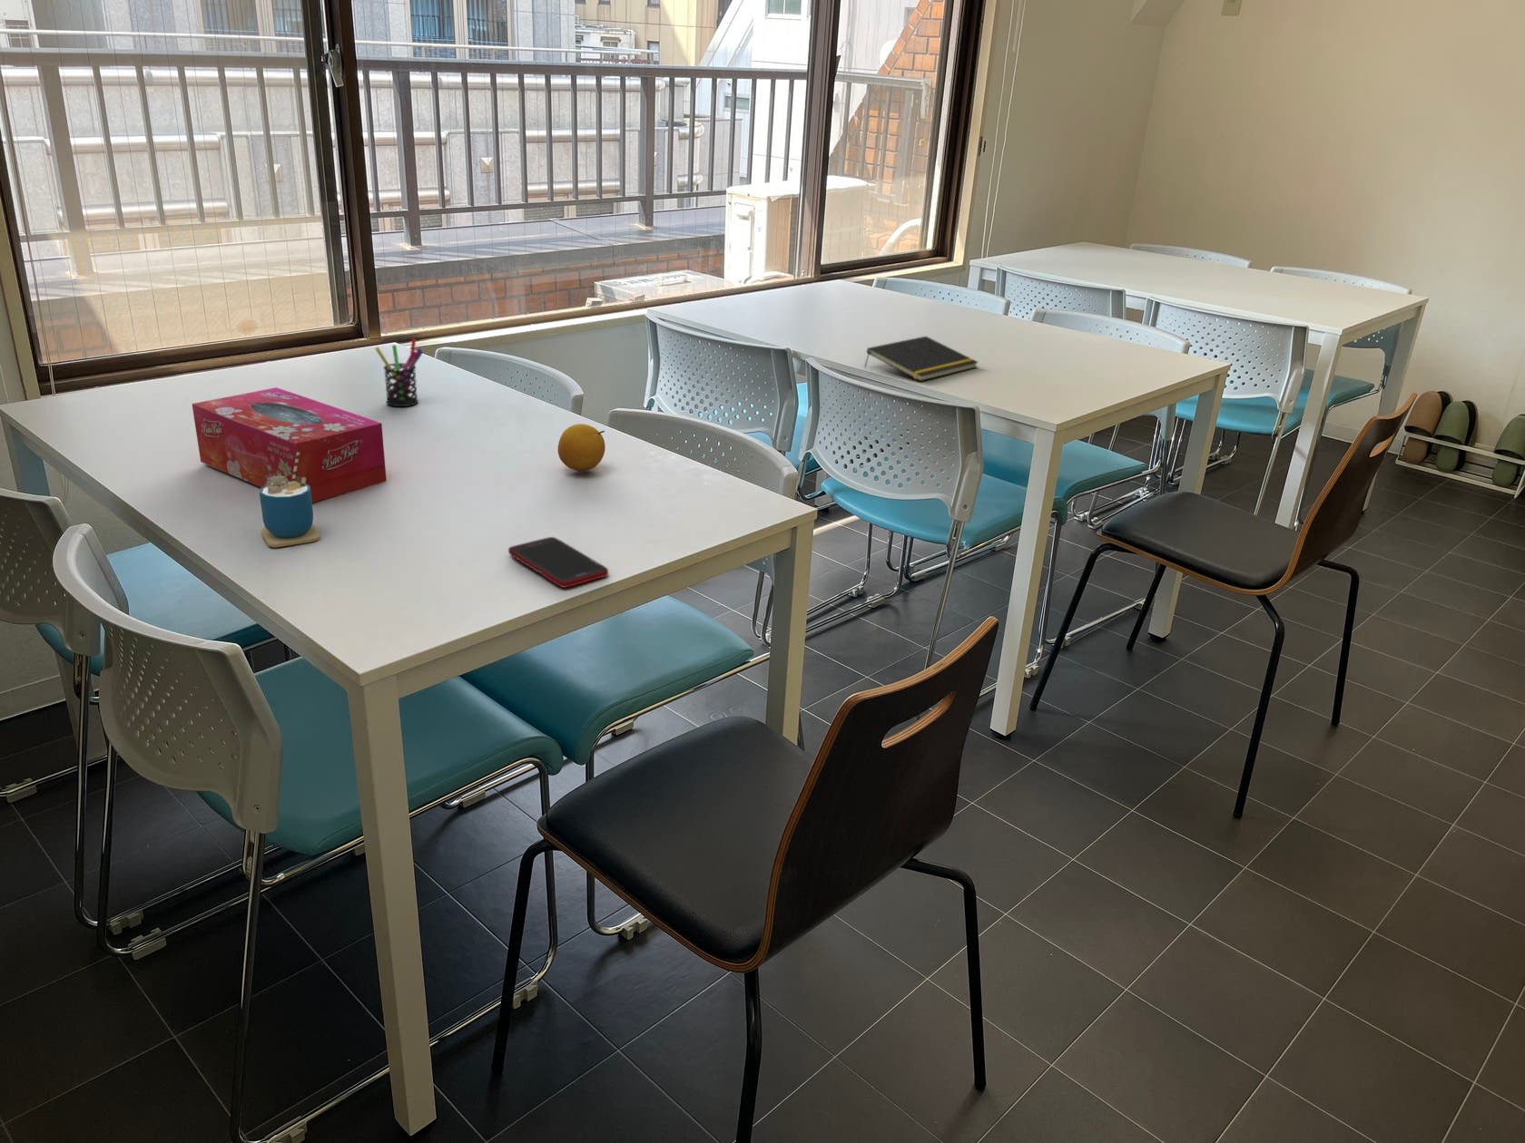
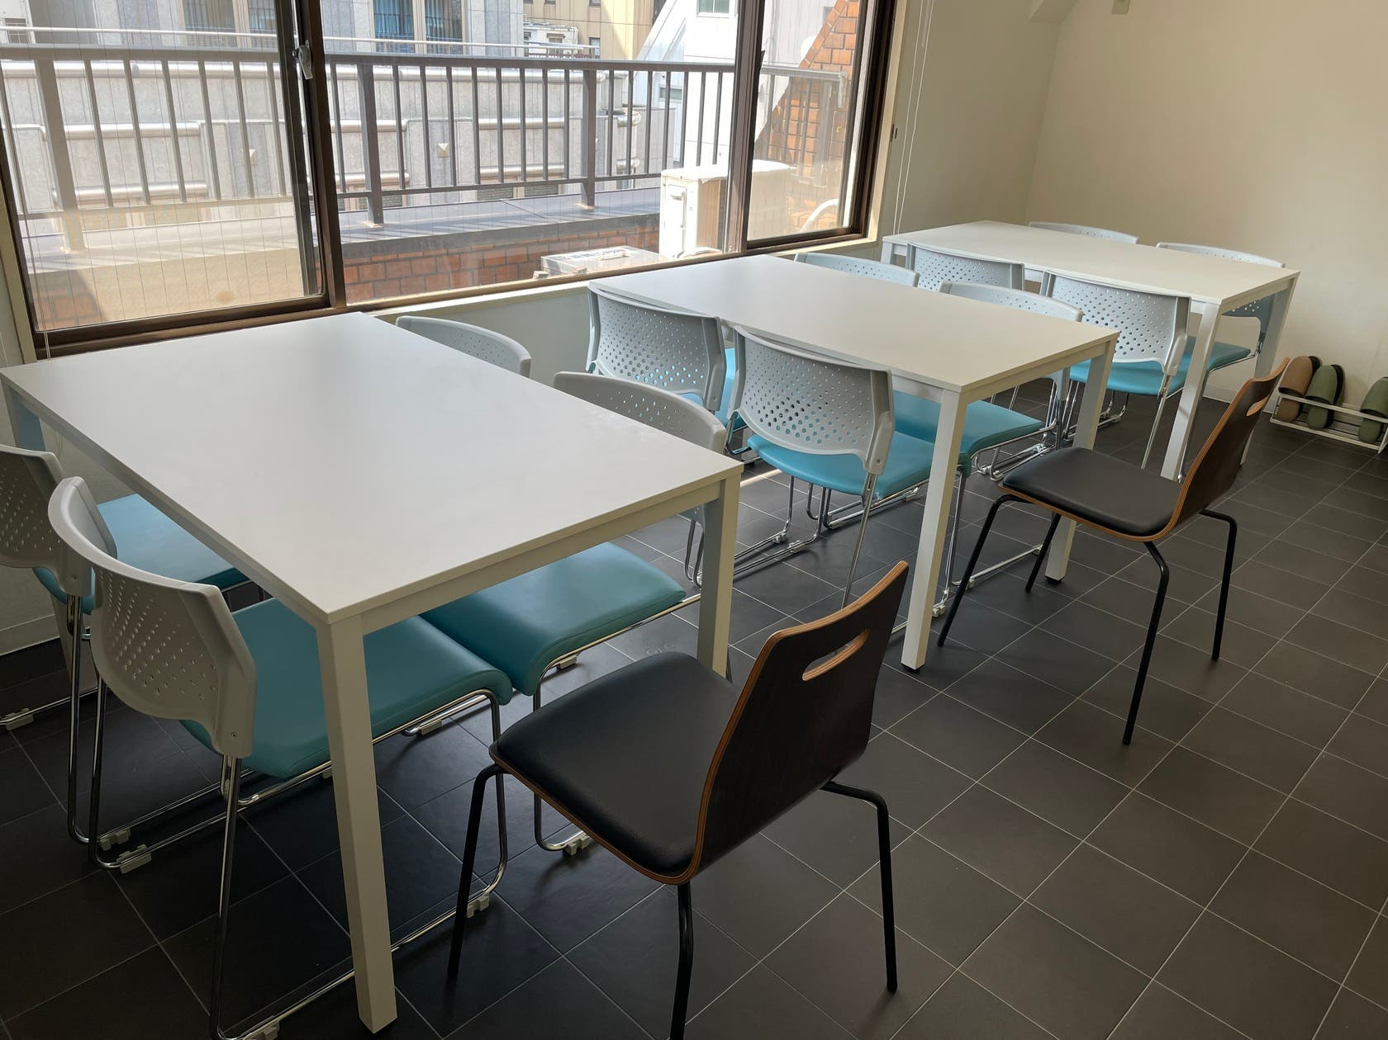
- cup (286, 496)
- notepad (923, 358)
- fruit (581, 447)
- pen holder (400, 370)
- tissue box (288, 443)
- cell phone (557, 562)
